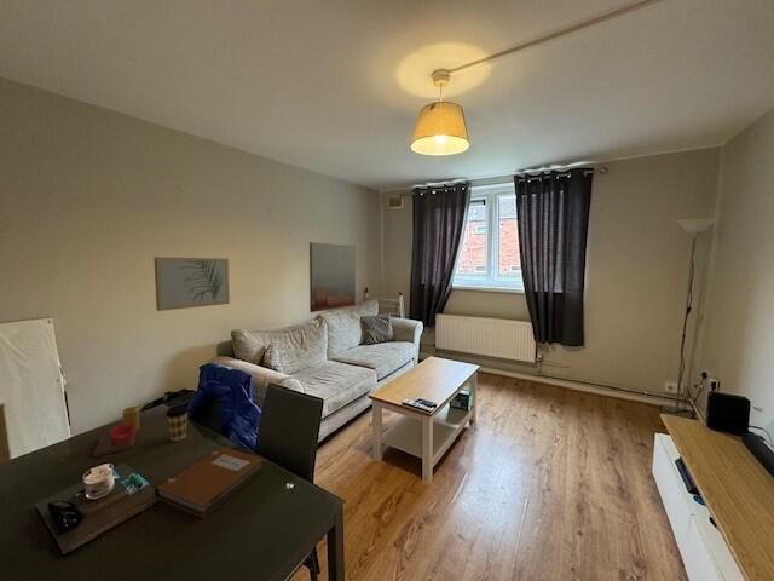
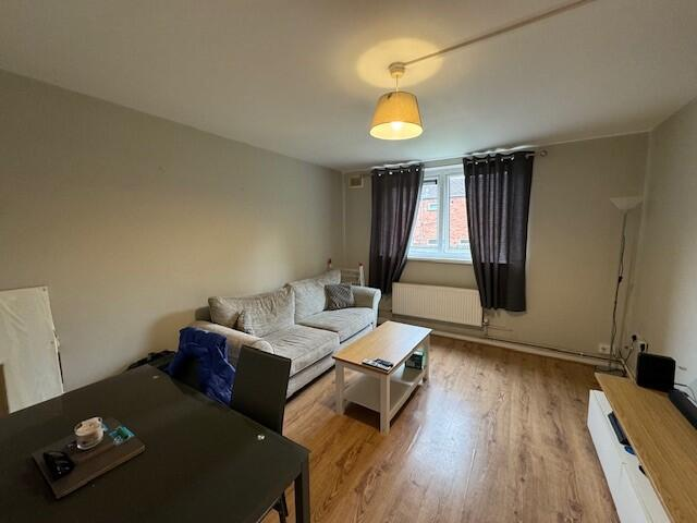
- candle (117, 428)
- wall art (195, 282)
- notebook (214, 476)
- coffee cup (177, 422)
- wall art (334, 276)
